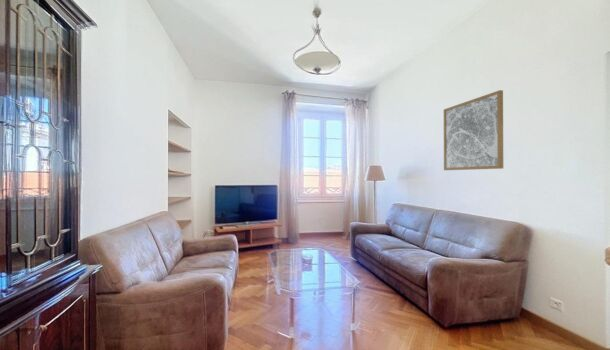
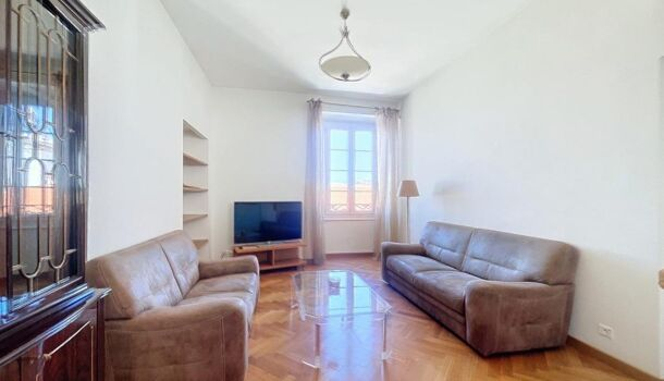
- wall art (469, 135)
